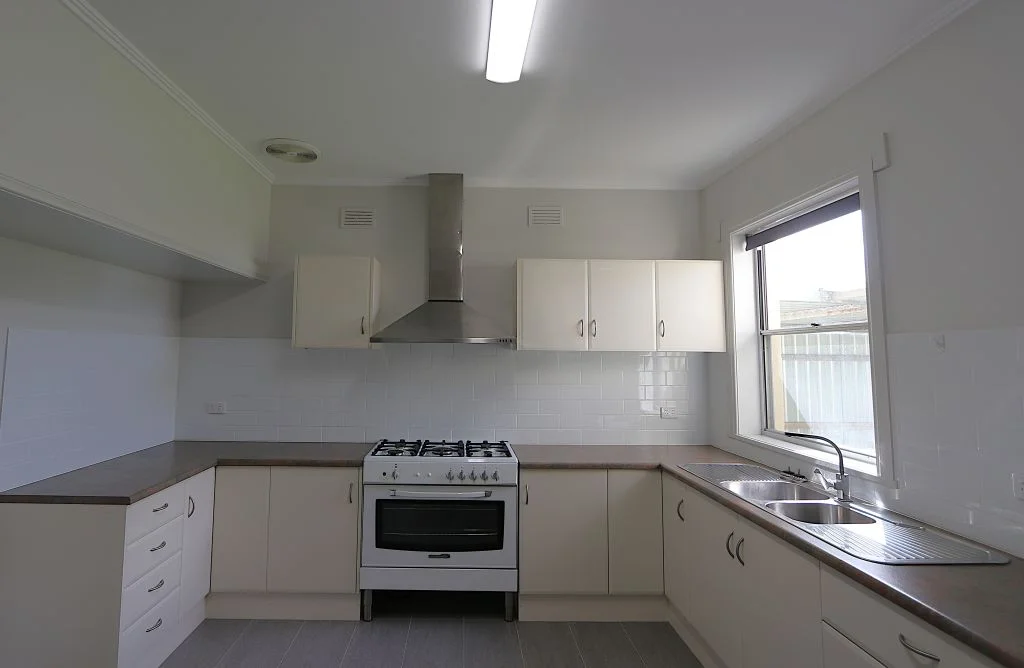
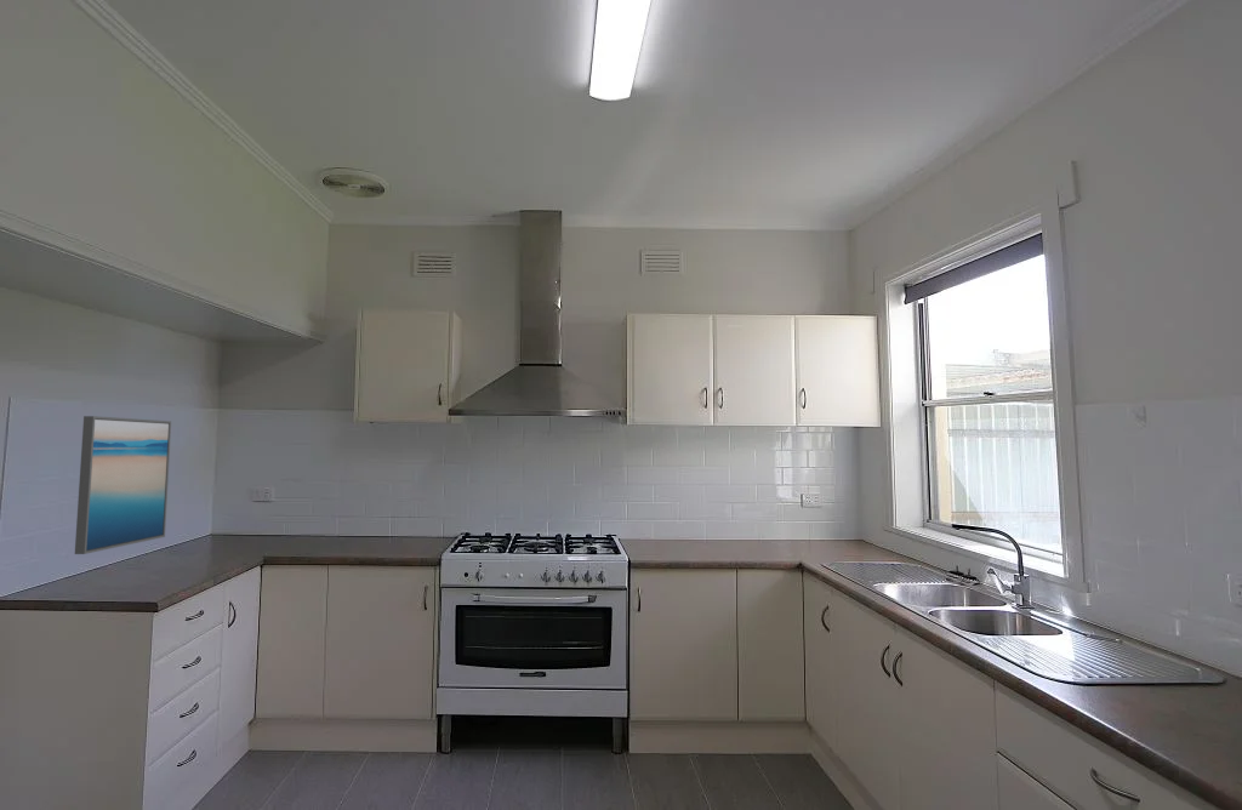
+ wall art (127, 480)
